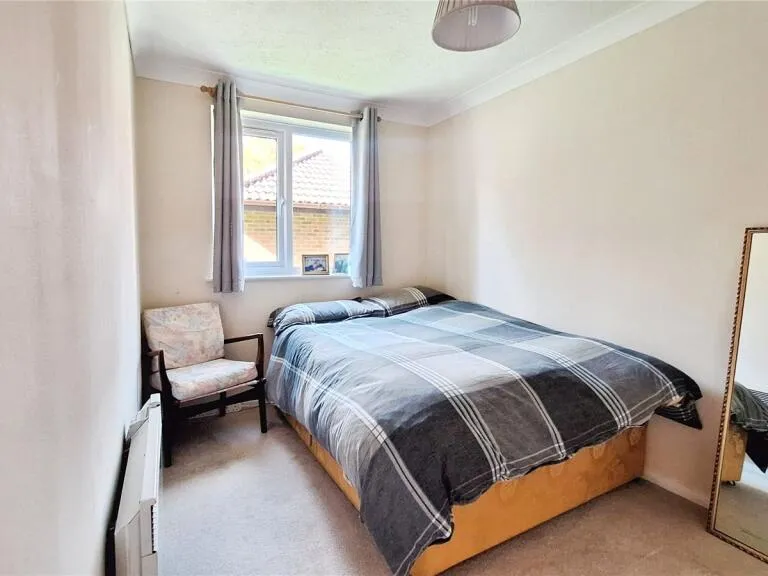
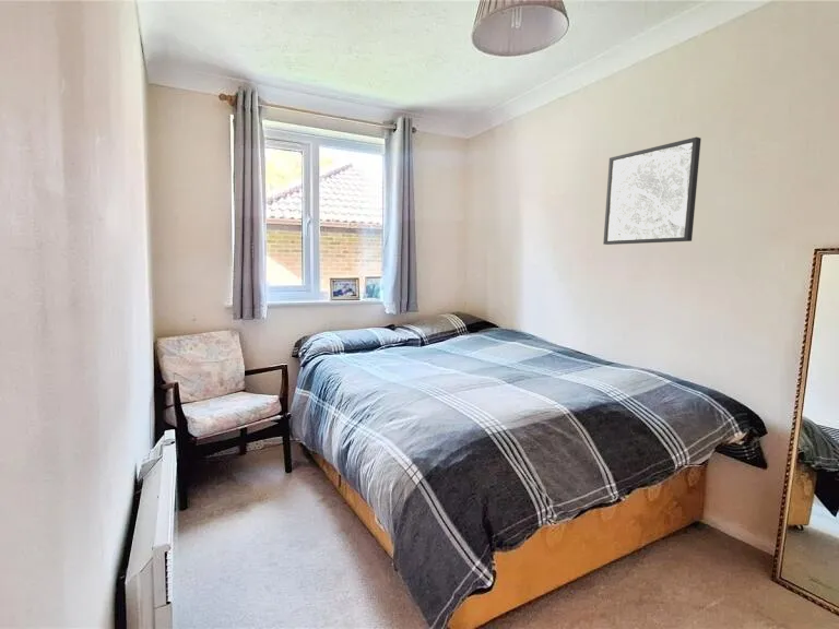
+ wall art (647, 195)
